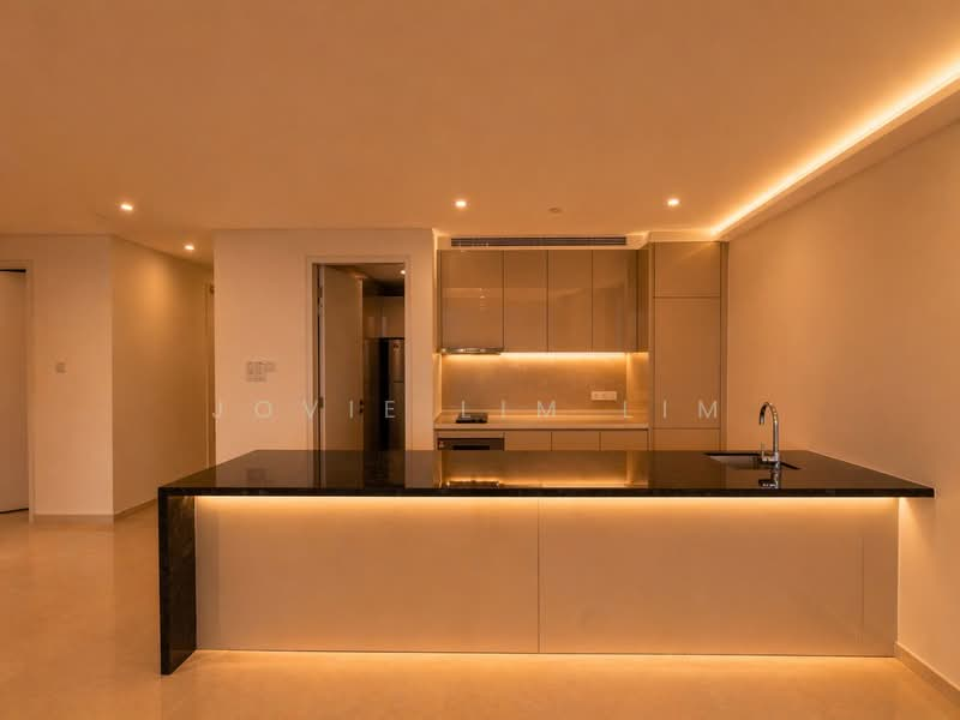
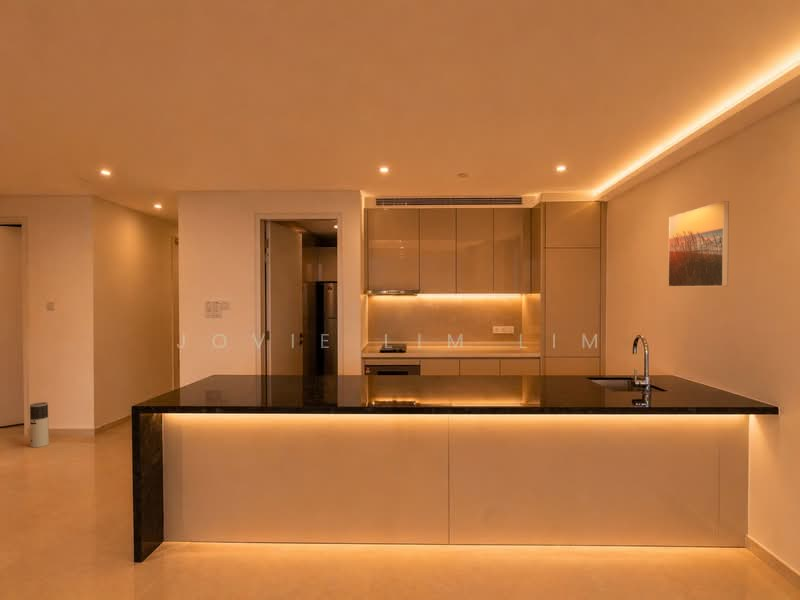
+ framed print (695, 248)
+ air purifier (39, 424)
